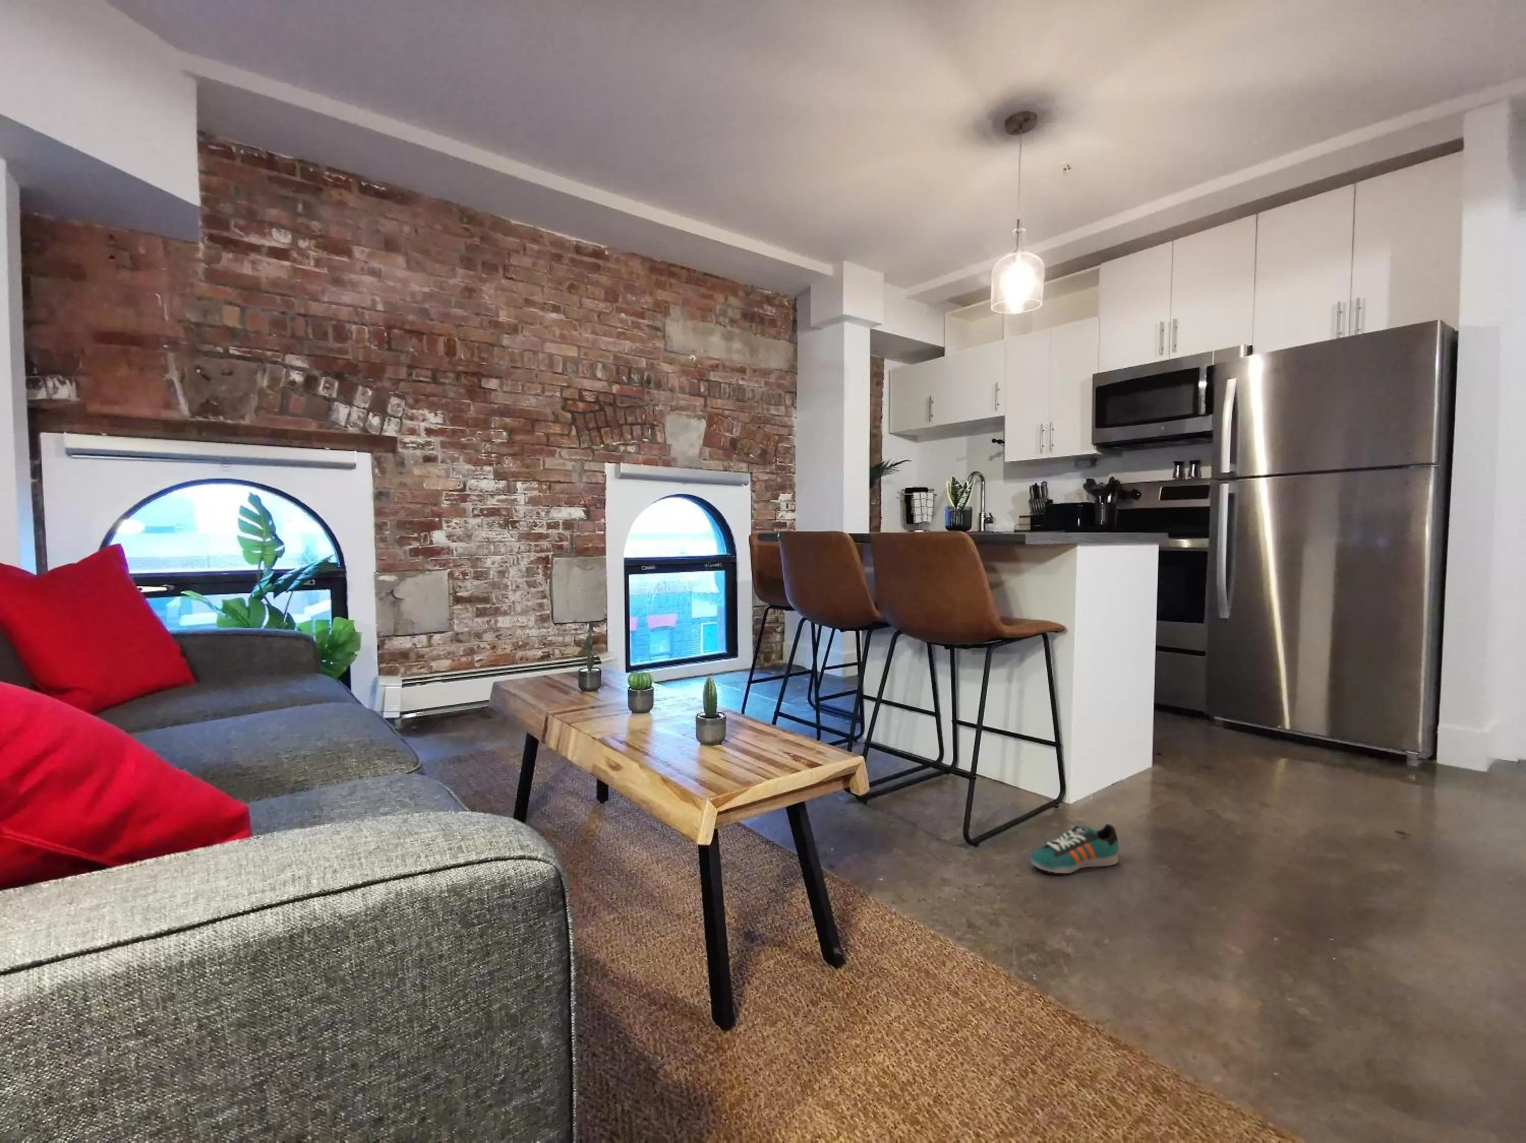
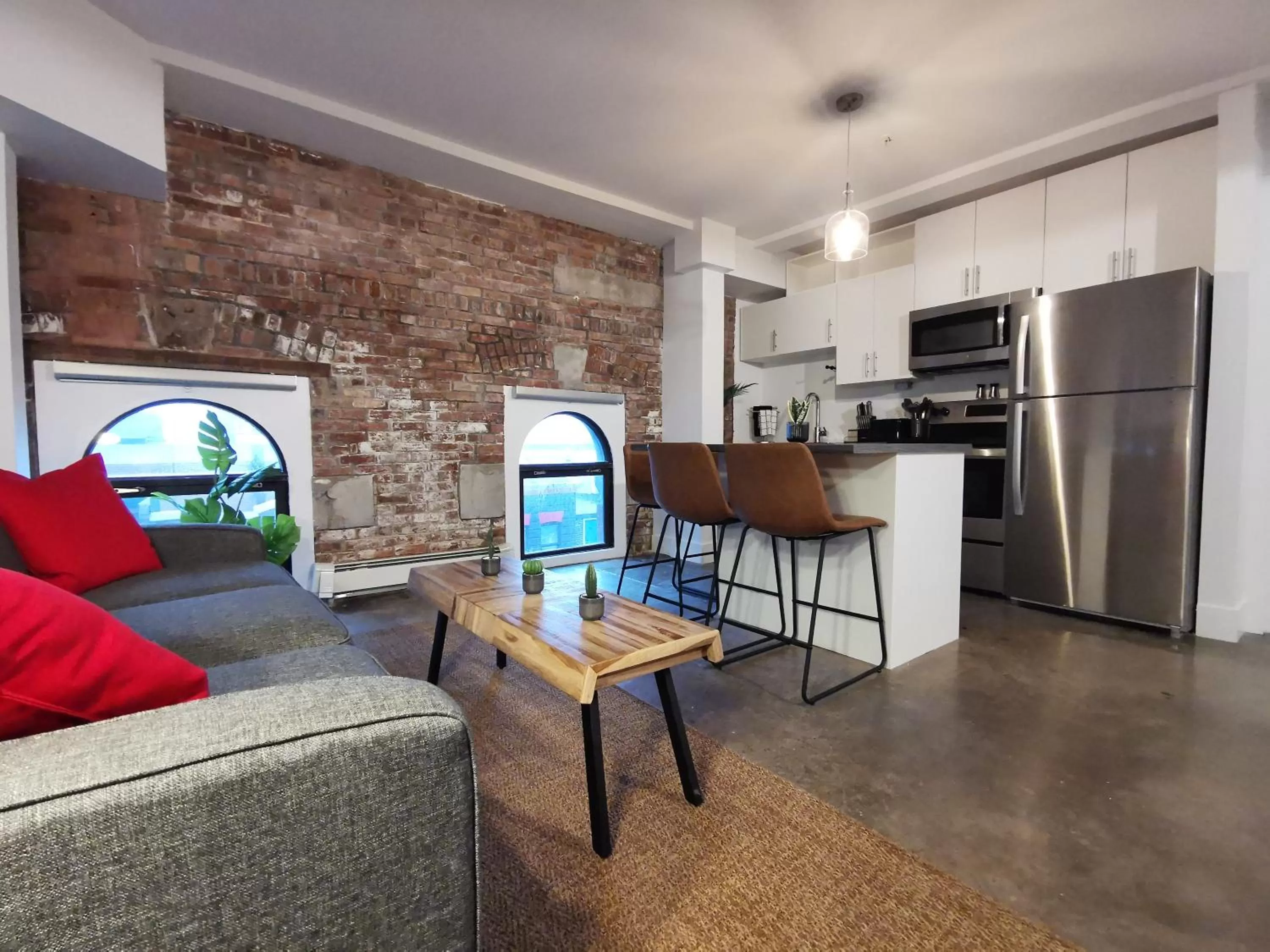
- sneaker (1074, 845)
